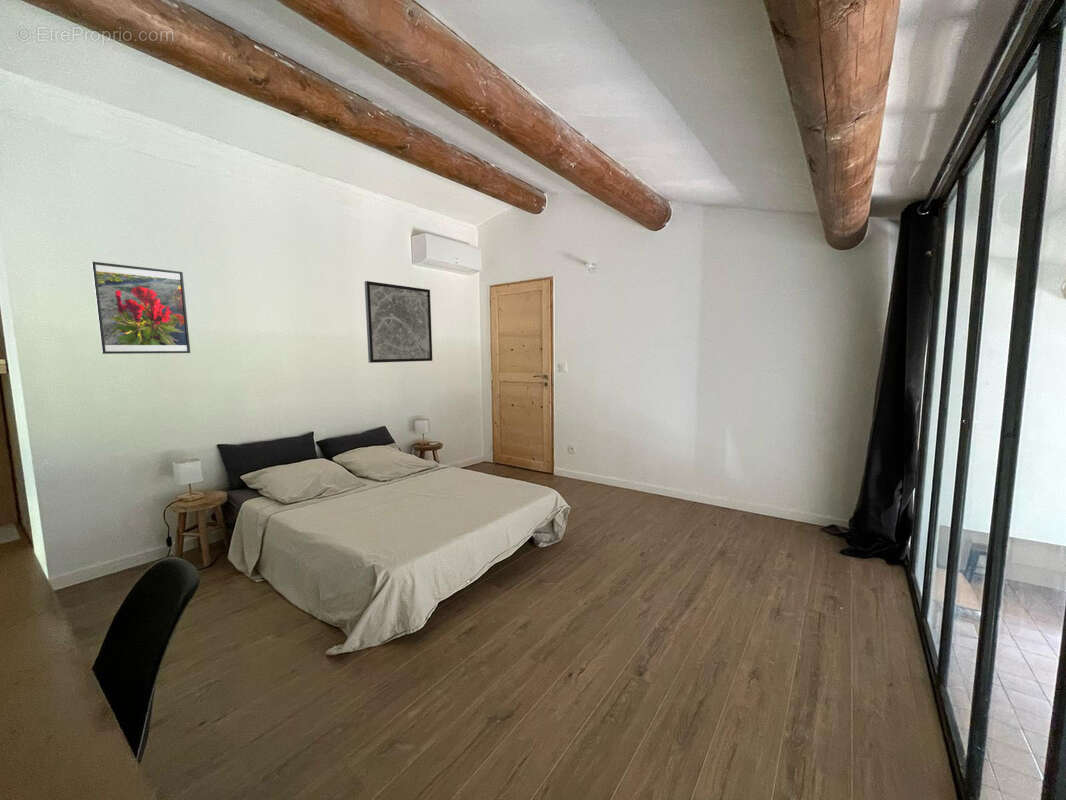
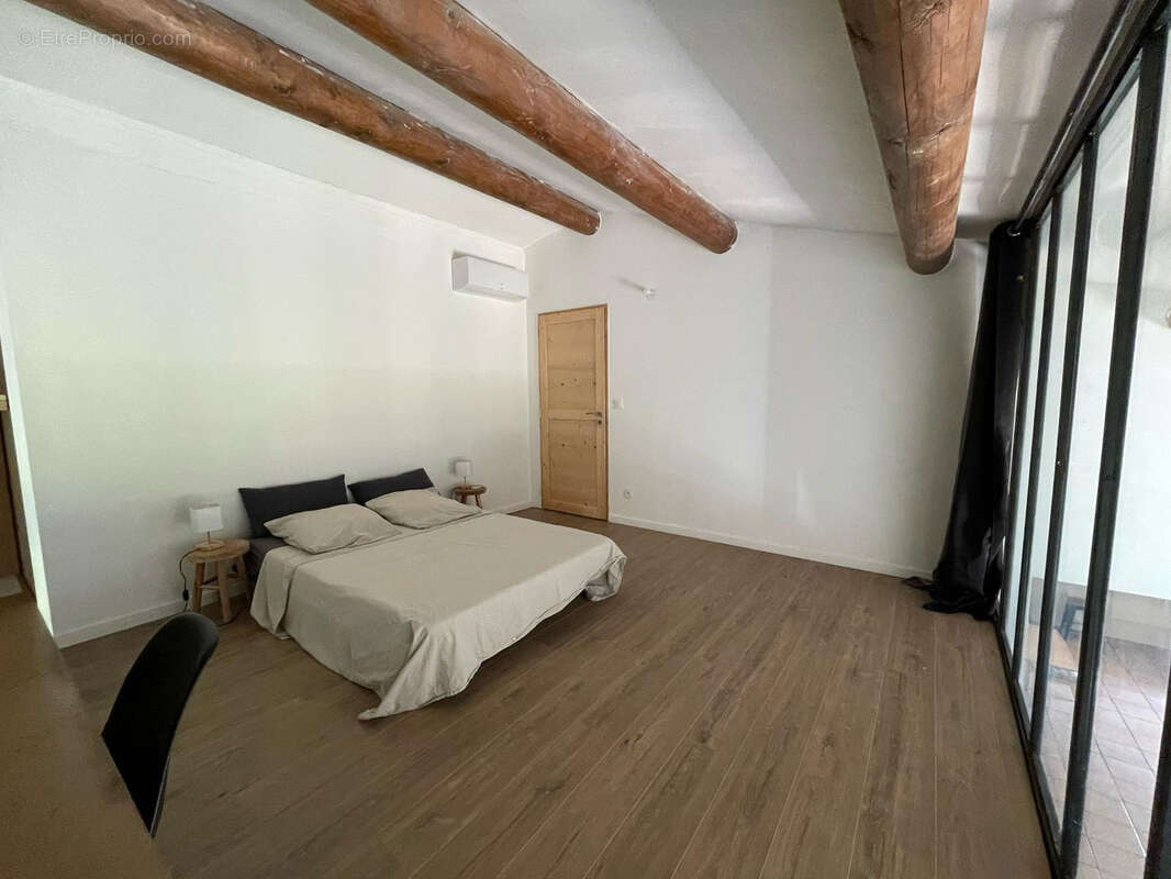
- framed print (144, 310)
- wall art (401, 324)
